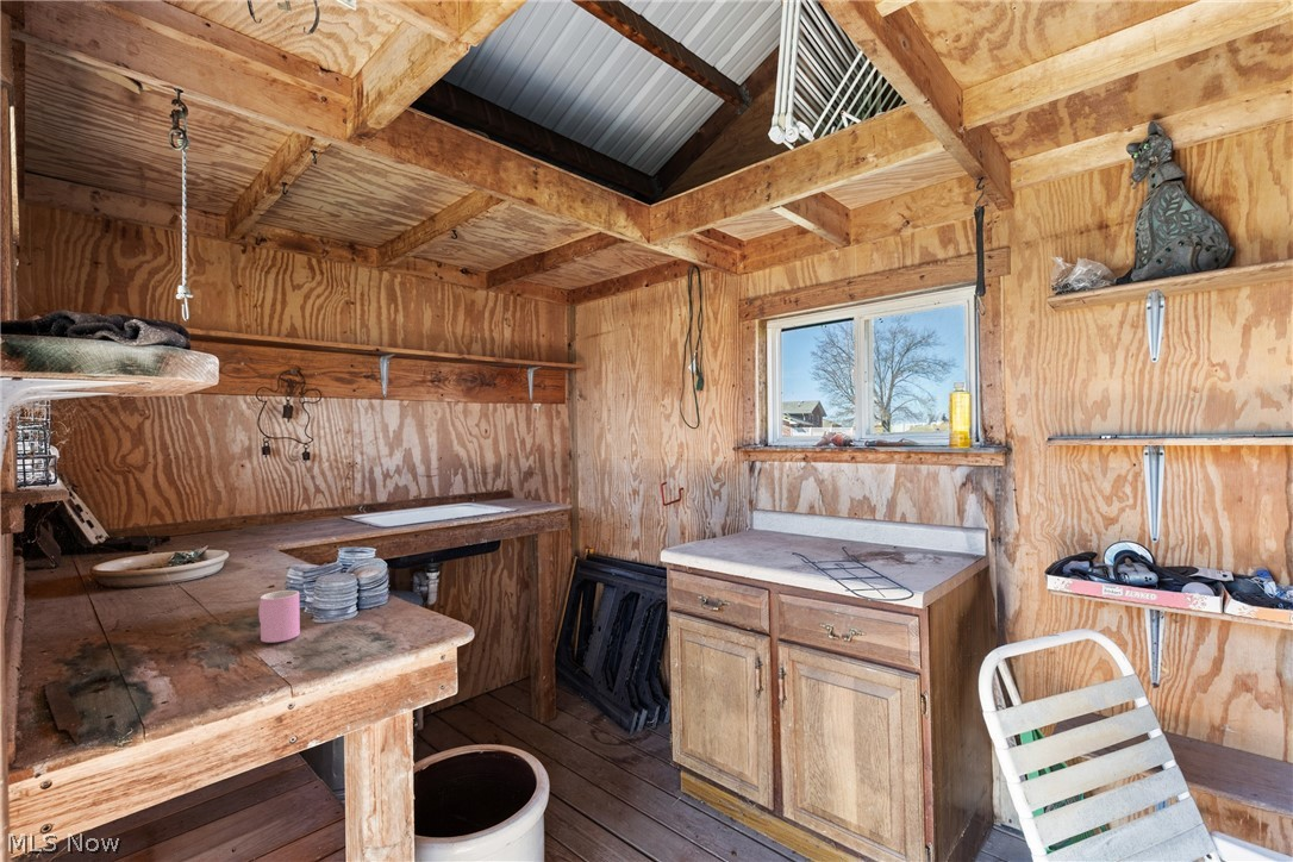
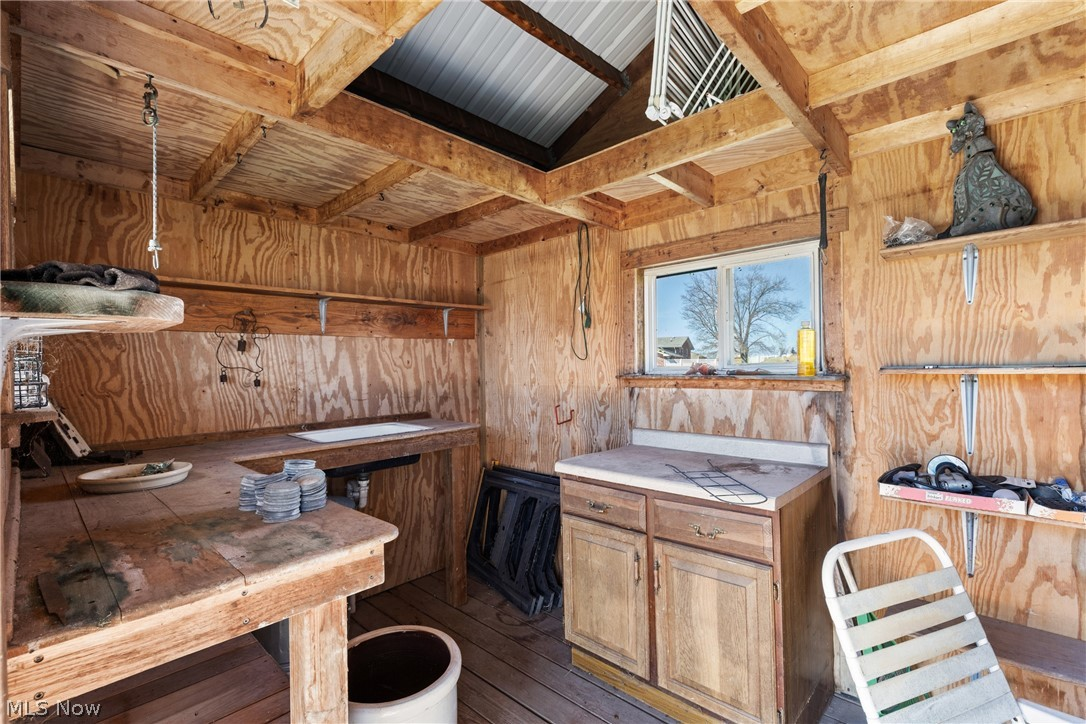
- cup (275, 614)
